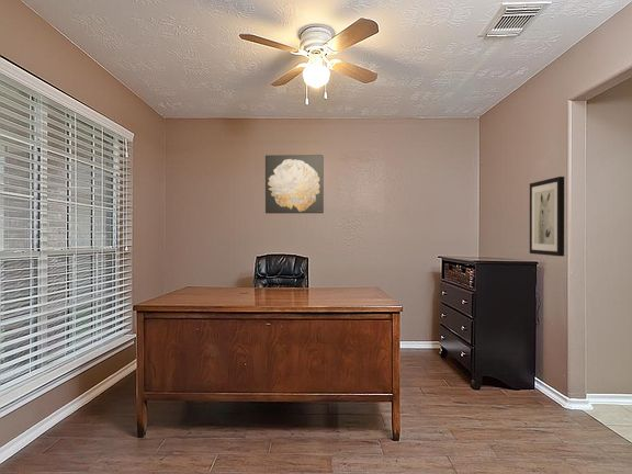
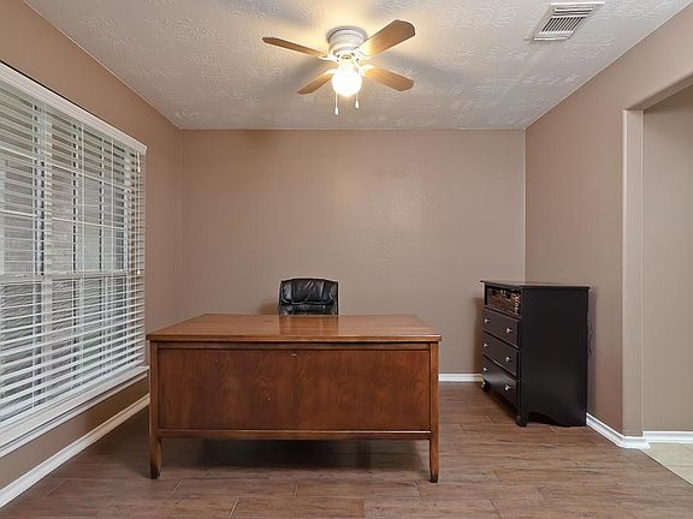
- wall art (545, 217)
- wall art (294, 184)
